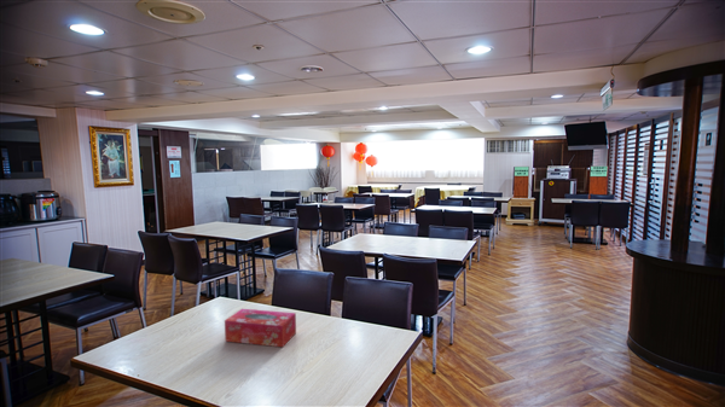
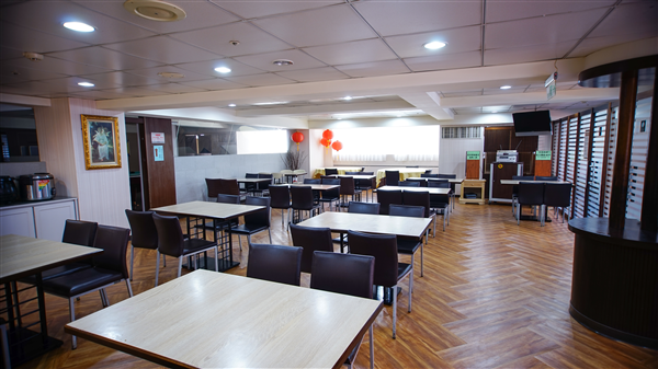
- tissue box (261, 326)
